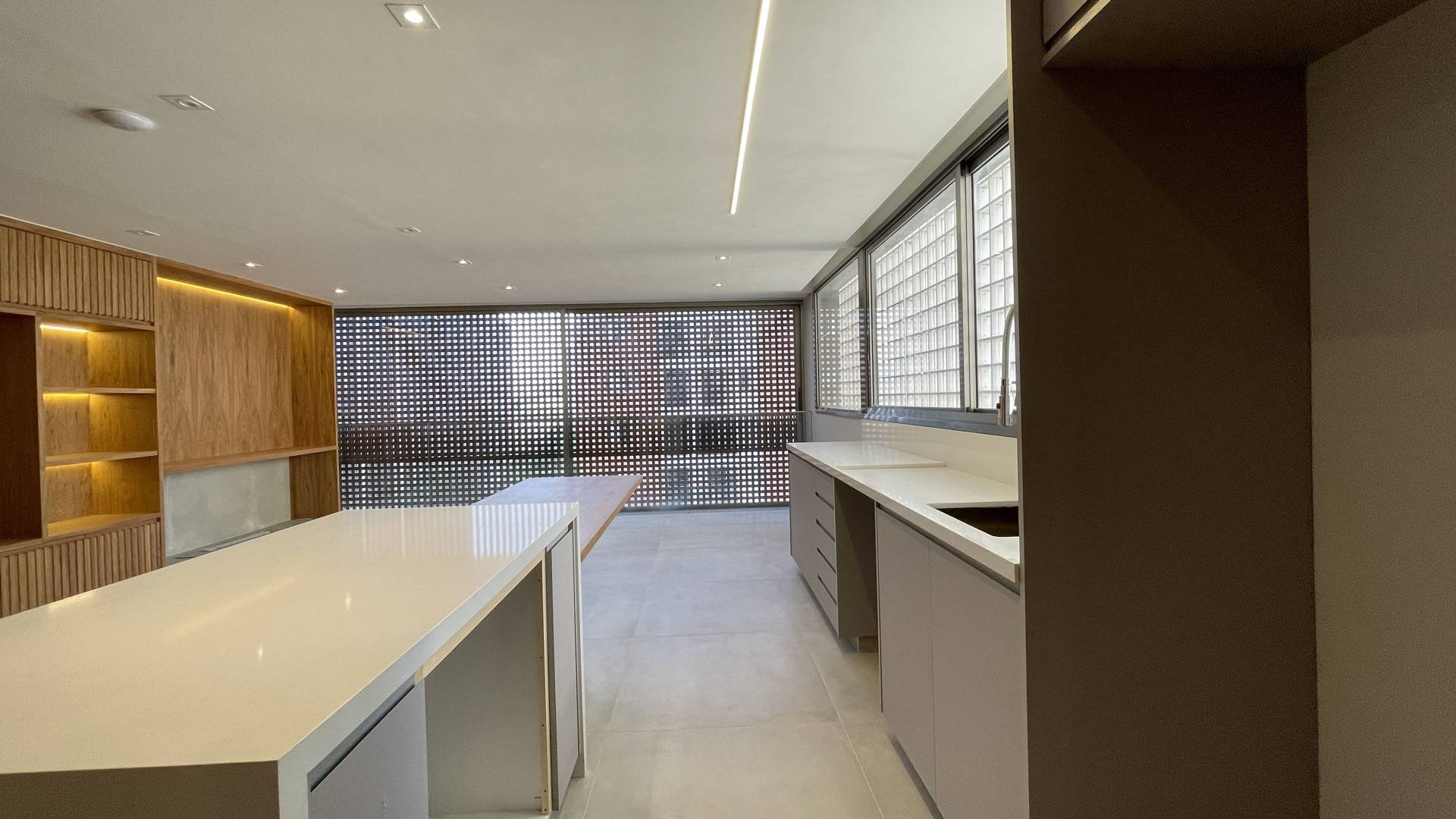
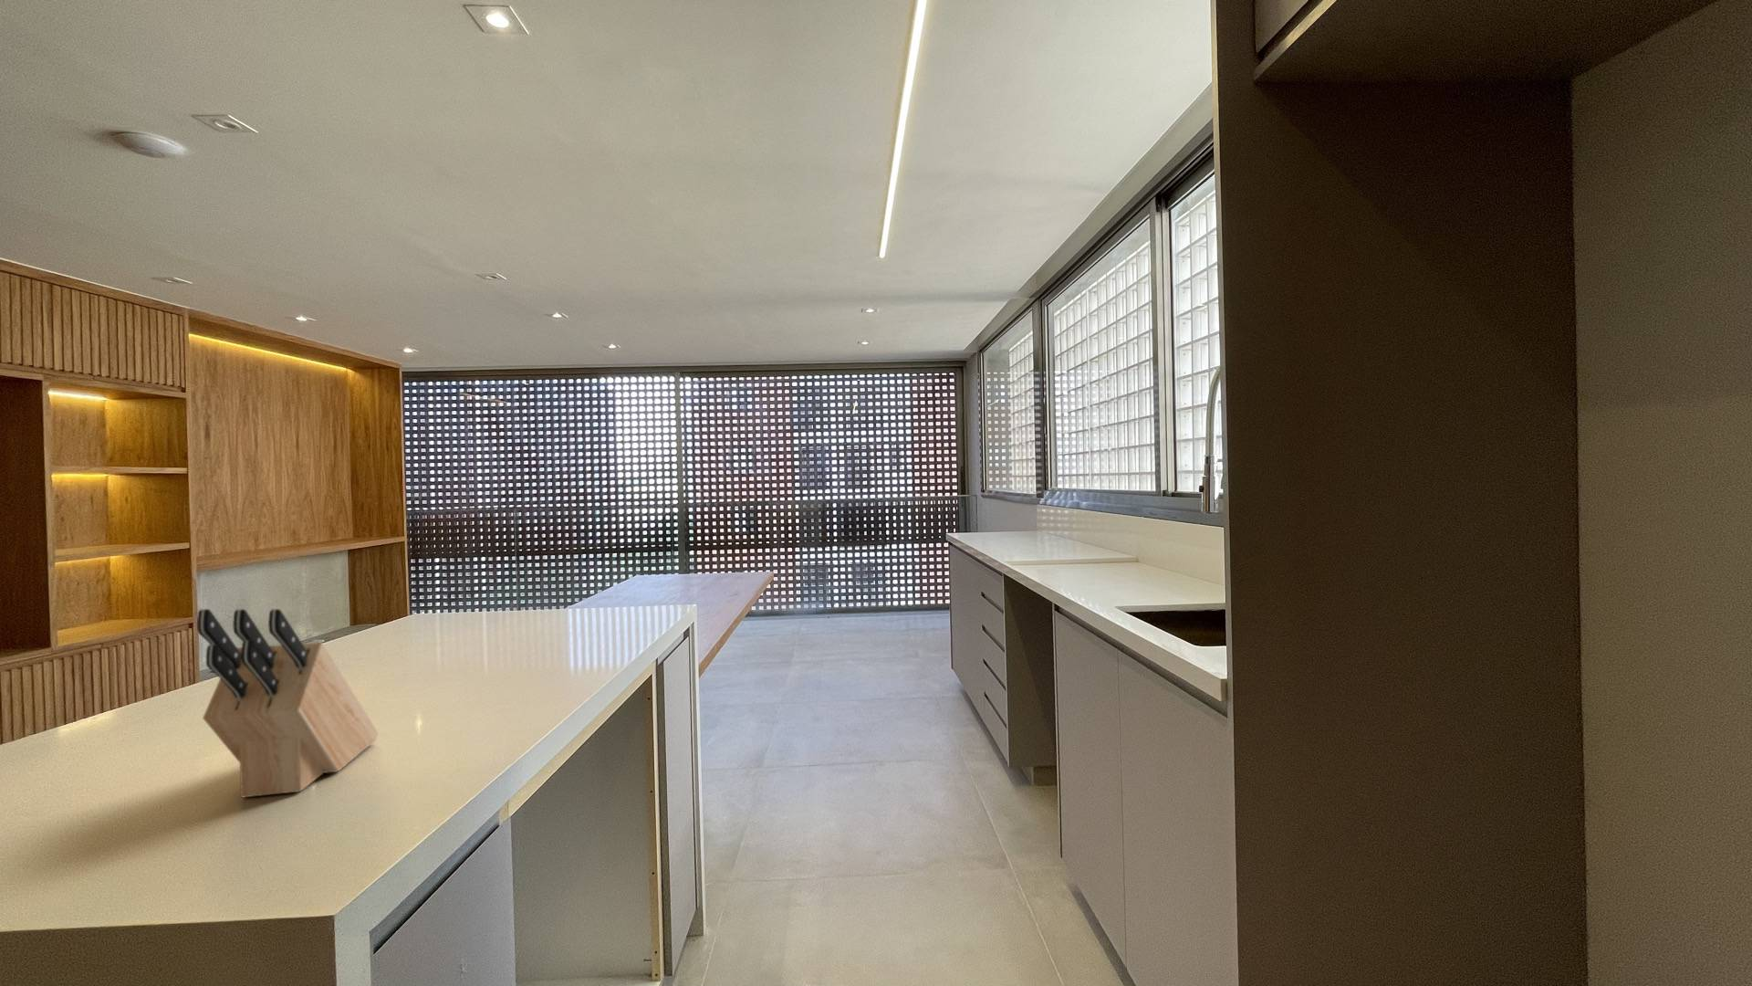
+ knife block (292, 686)
